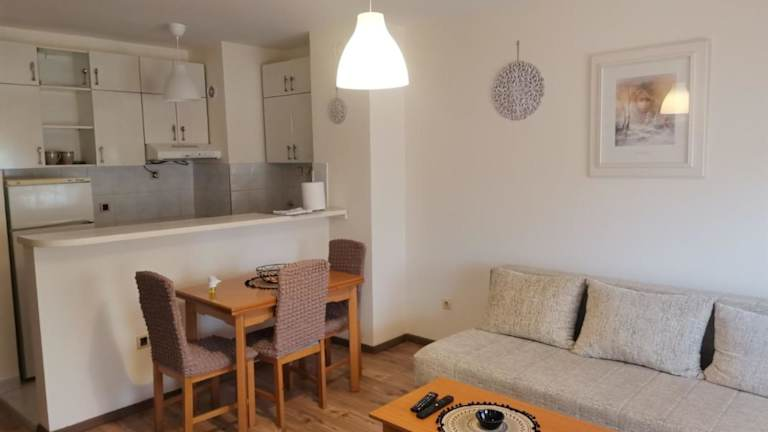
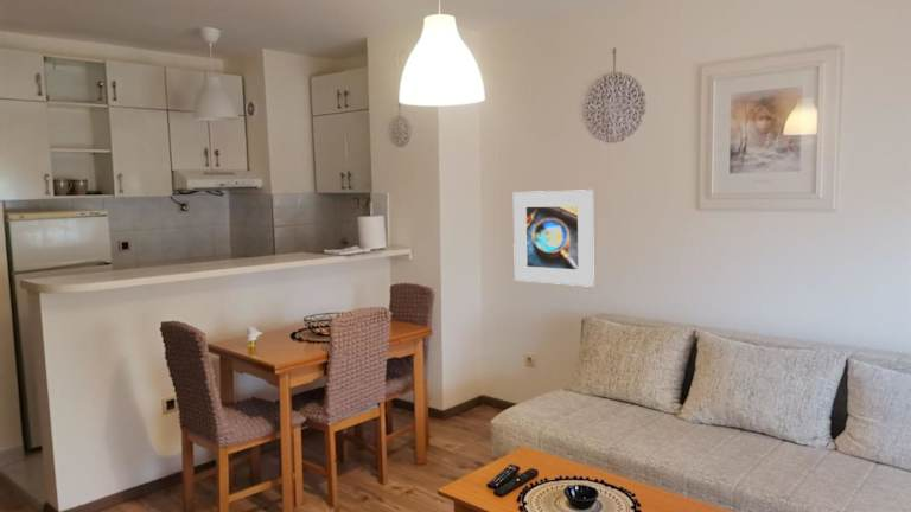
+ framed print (552, 237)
